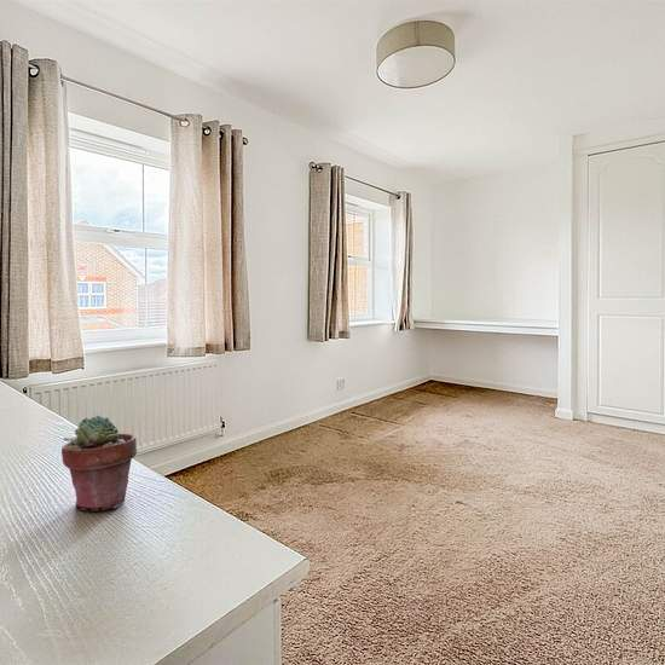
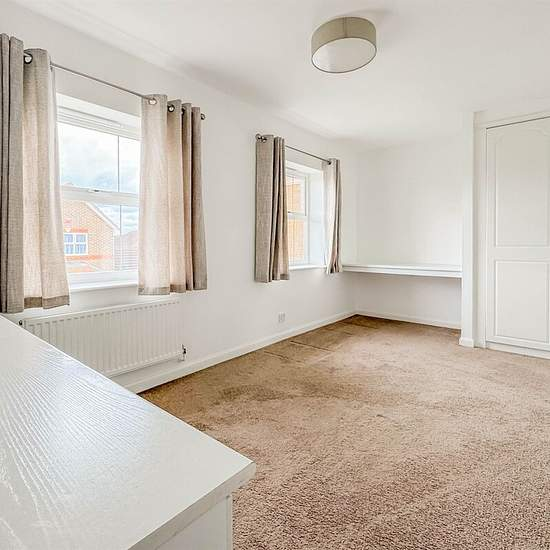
- potted succulent (99, 458)
